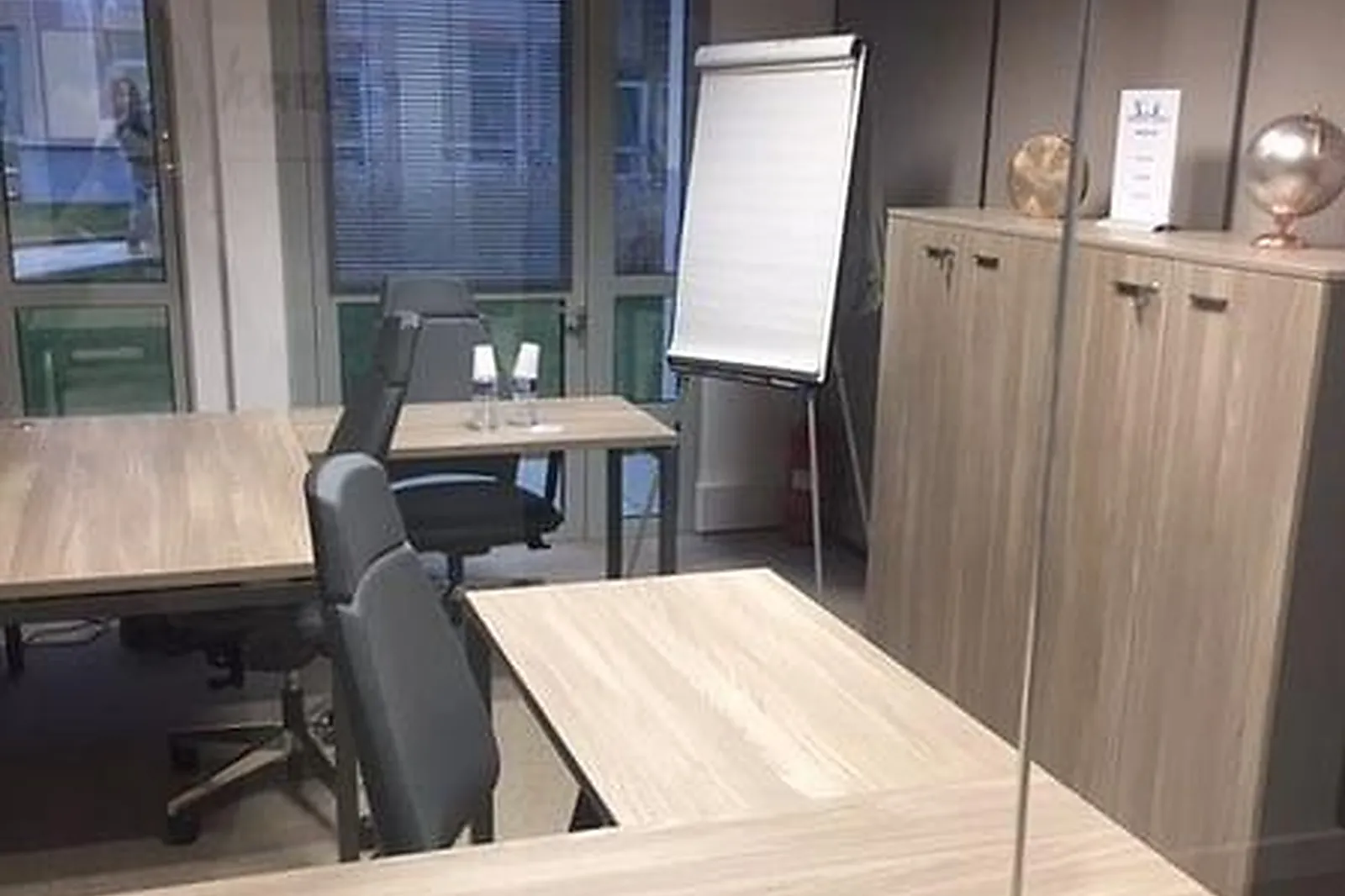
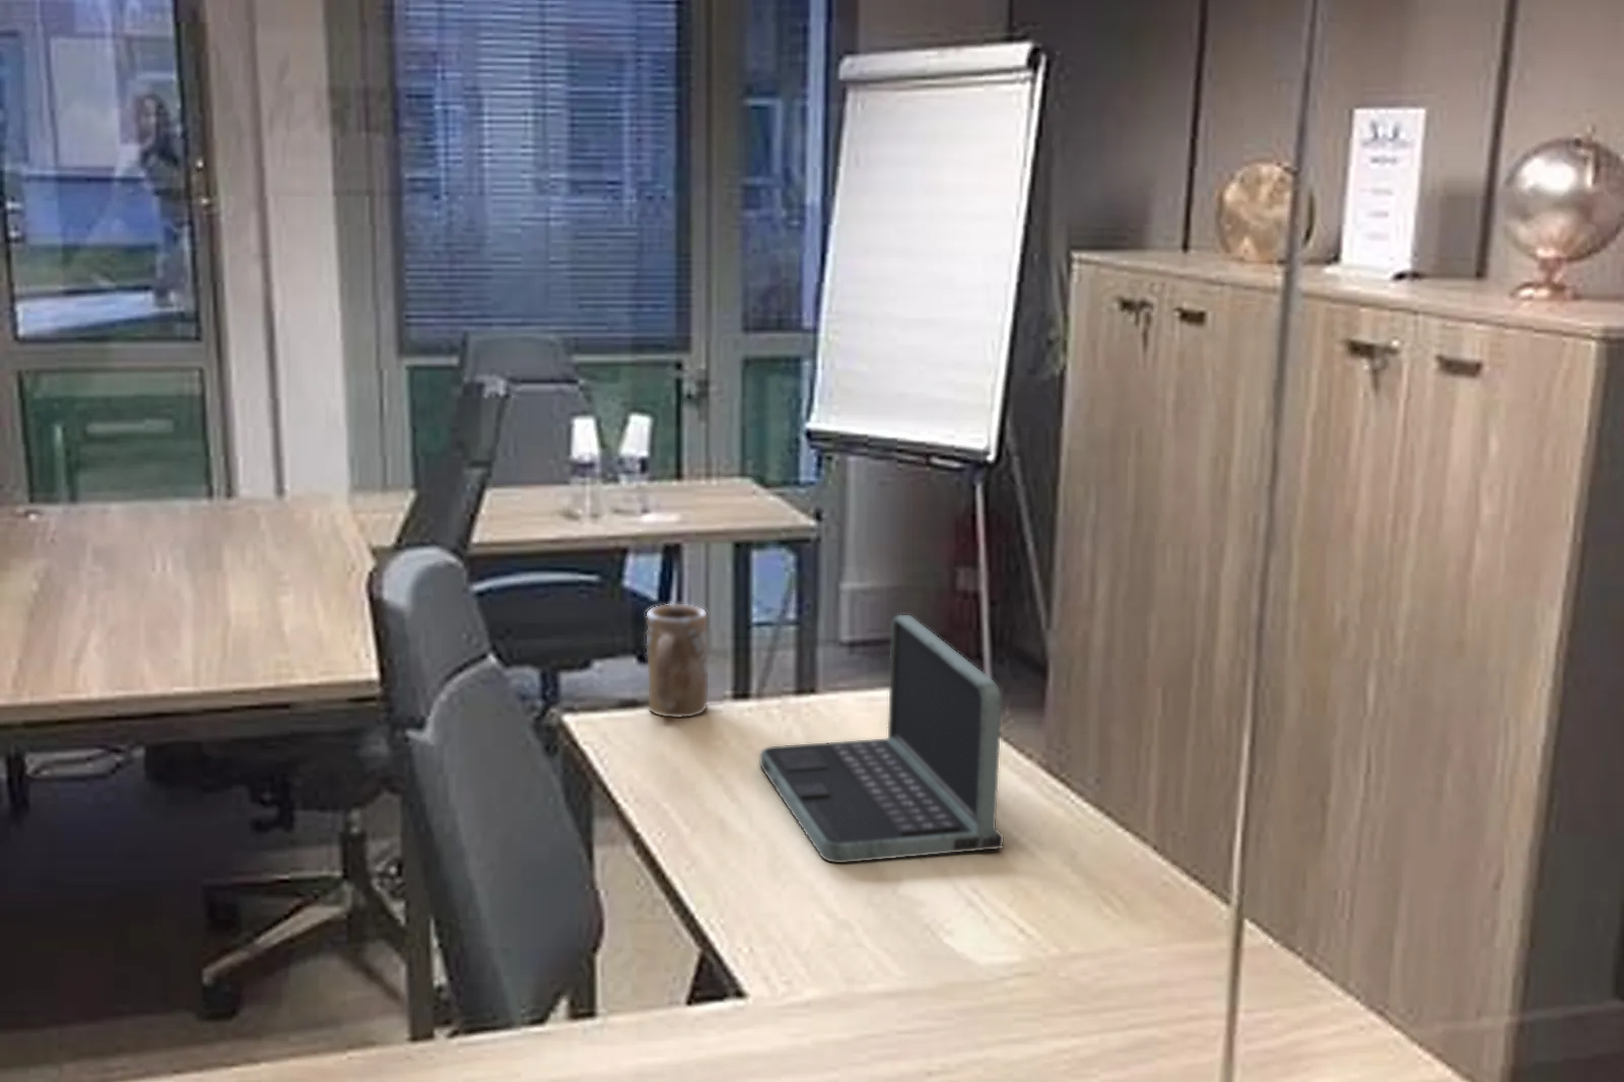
+ mug (679, 663)
+ laptop (889, 722)
